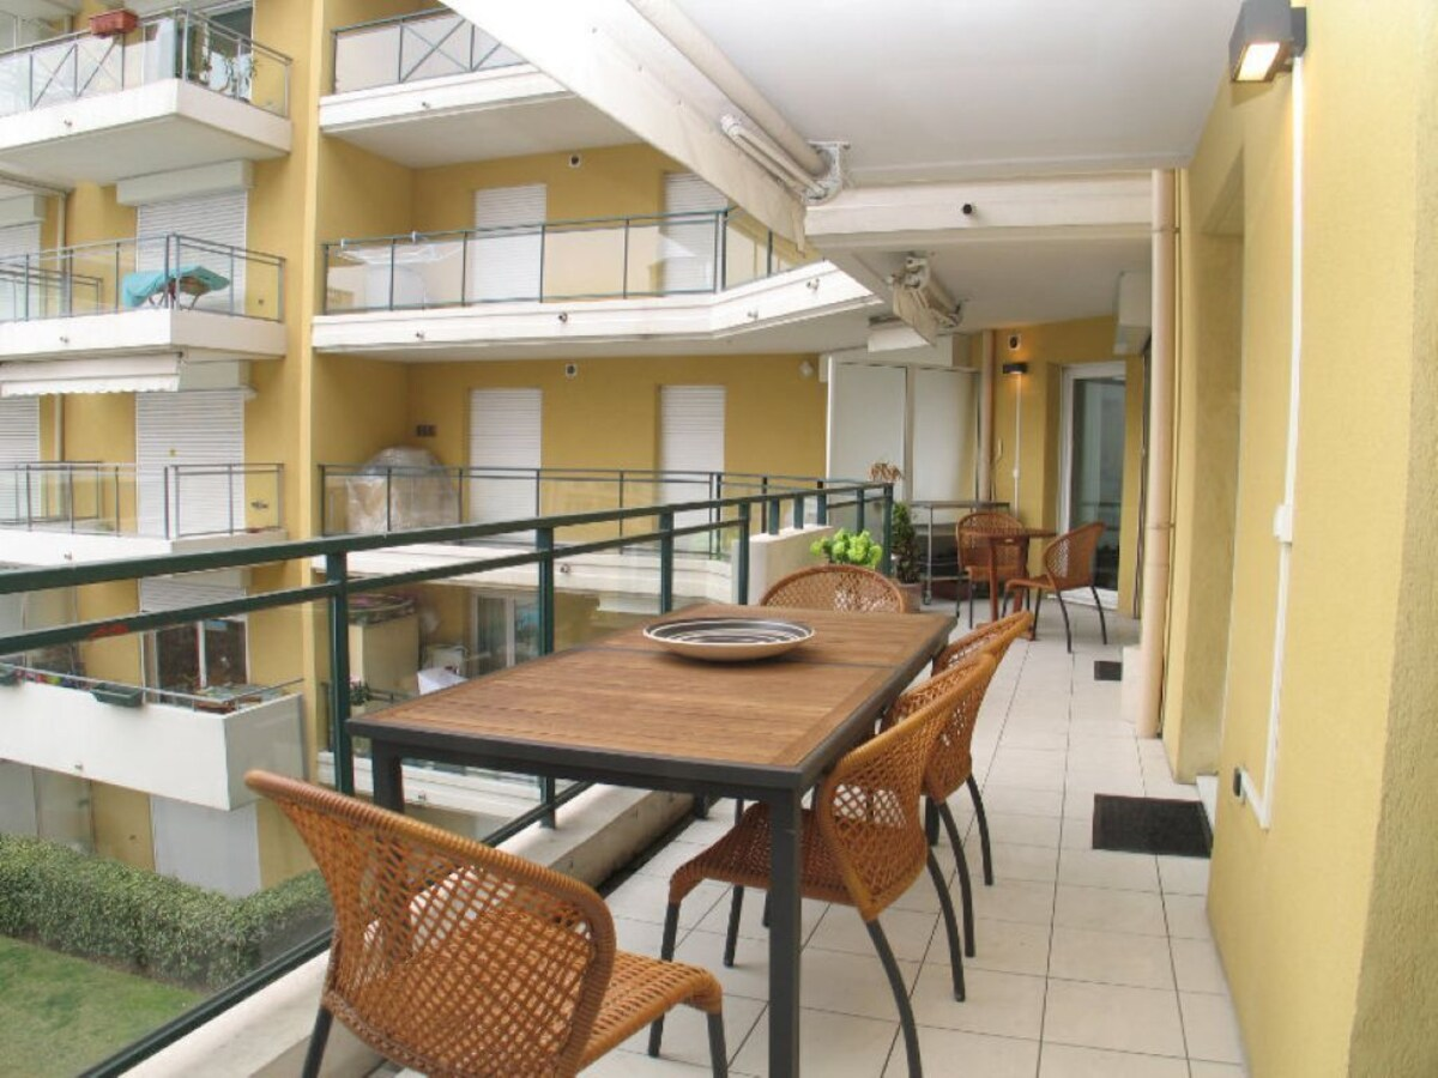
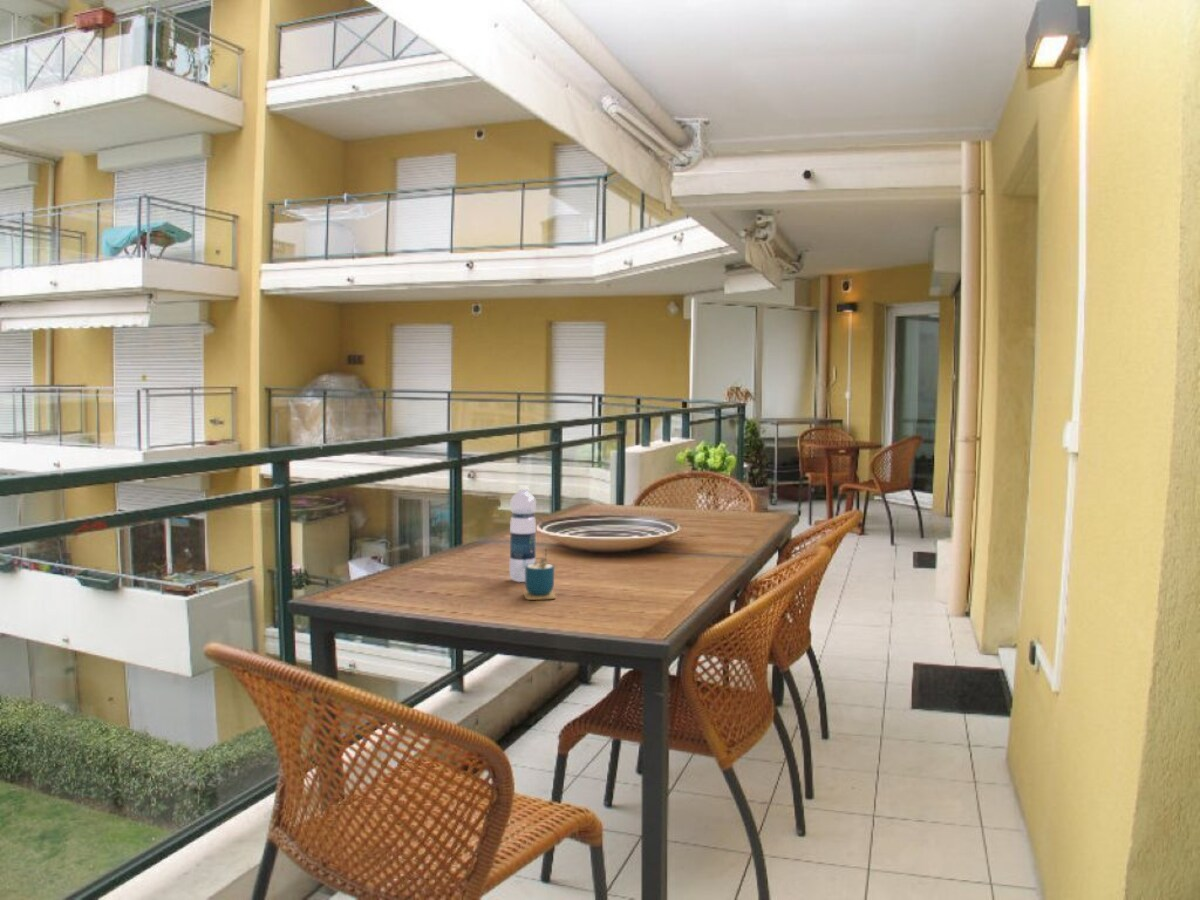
+ cup (539, 570)
+ water bottle (522, 532)
